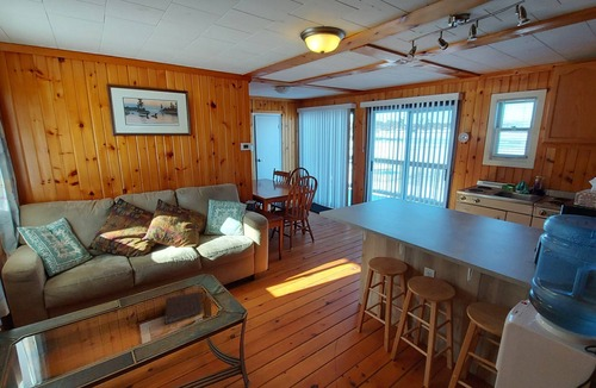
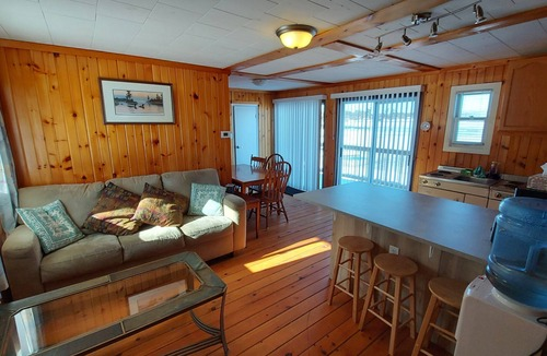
- notebook (184, 306)
